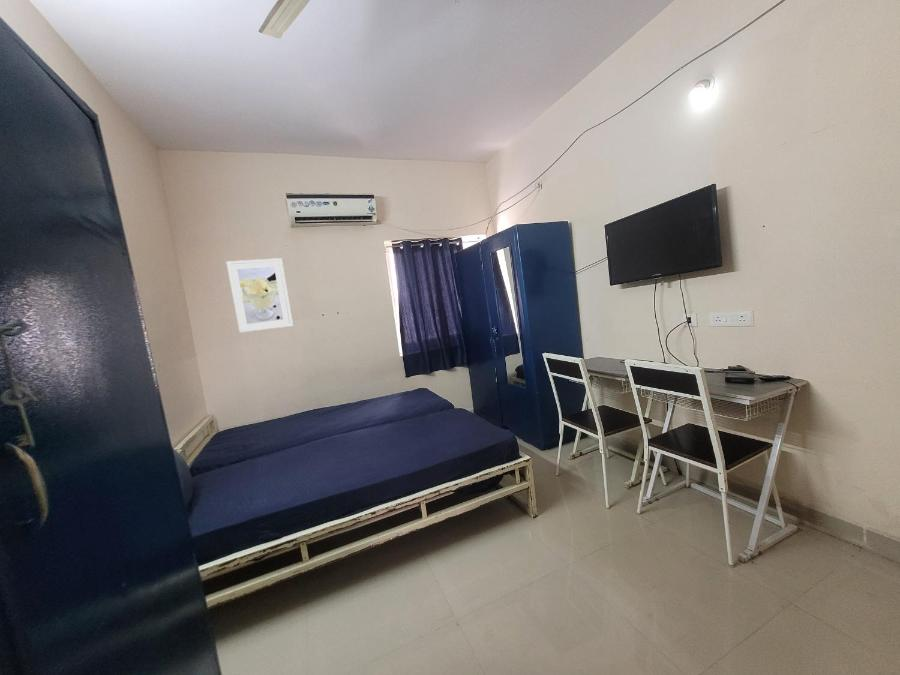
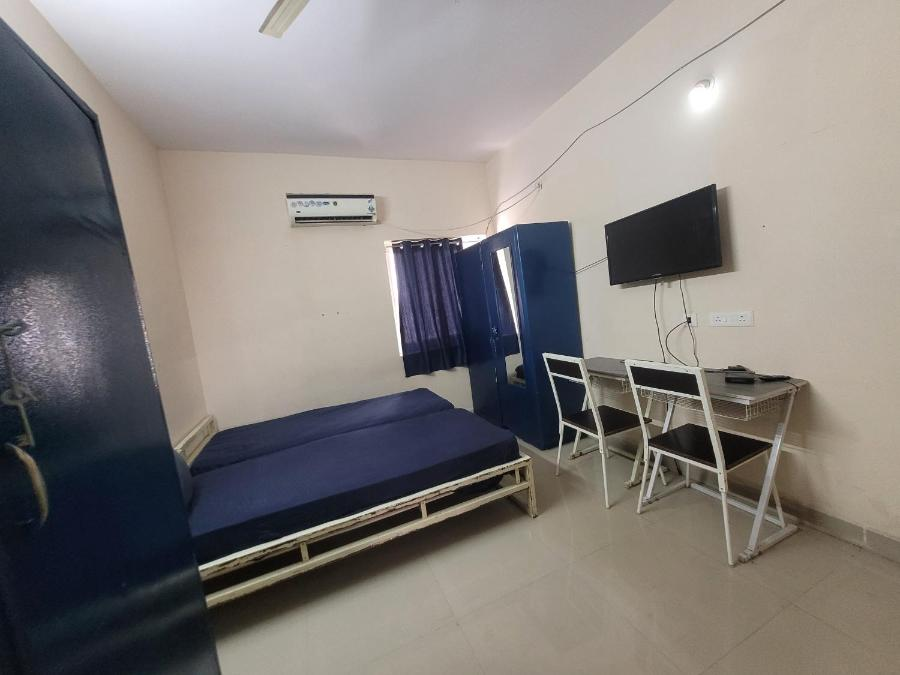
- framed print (260, 294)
